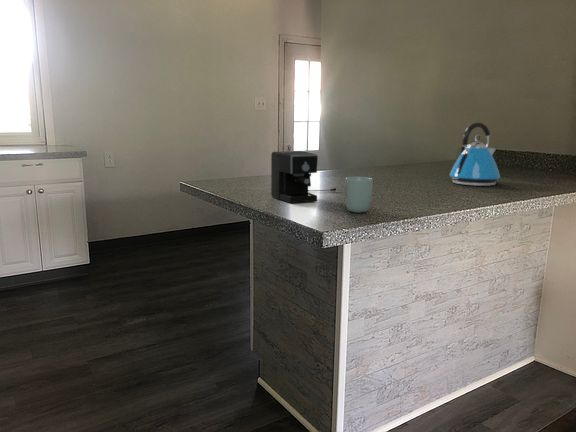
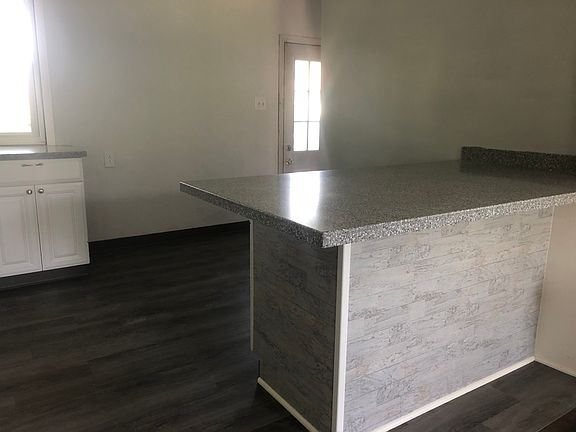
- cup (358, 194)
- kettle (475, 153)
- coffee maker (315, 172)
